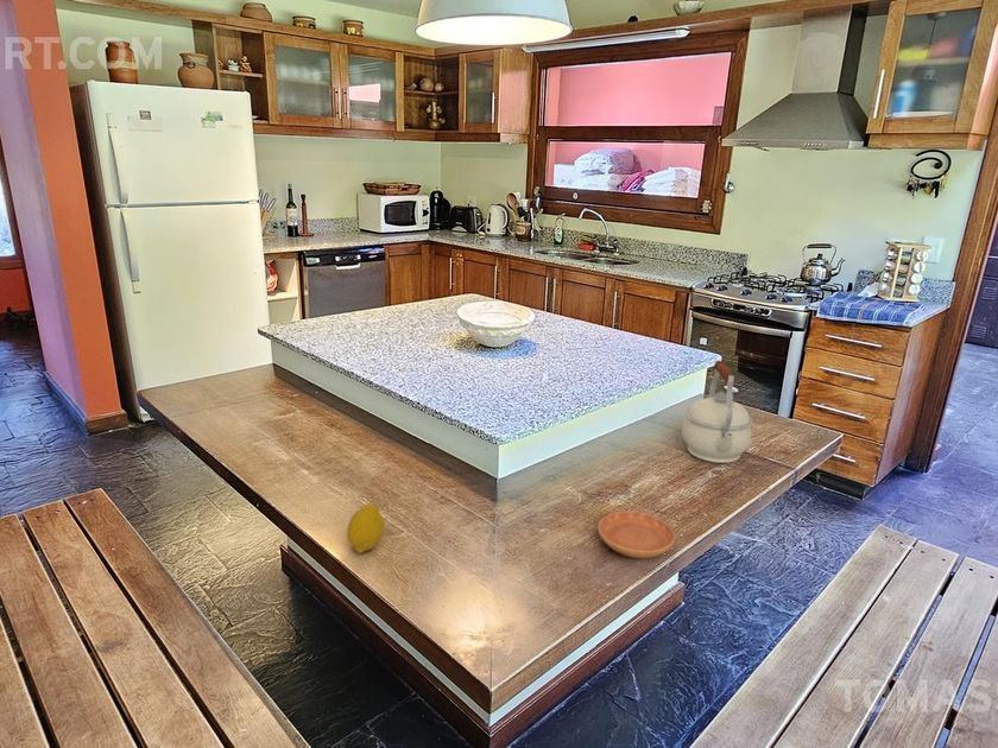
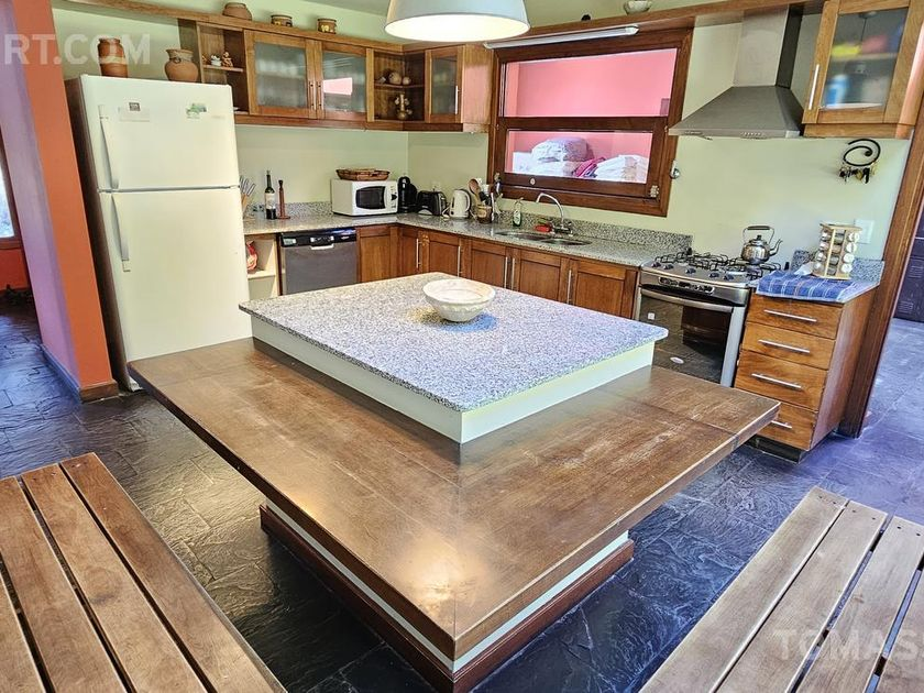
- kettle (720, 412)
- fruit (365, 527)
- saucer (636, 535)
